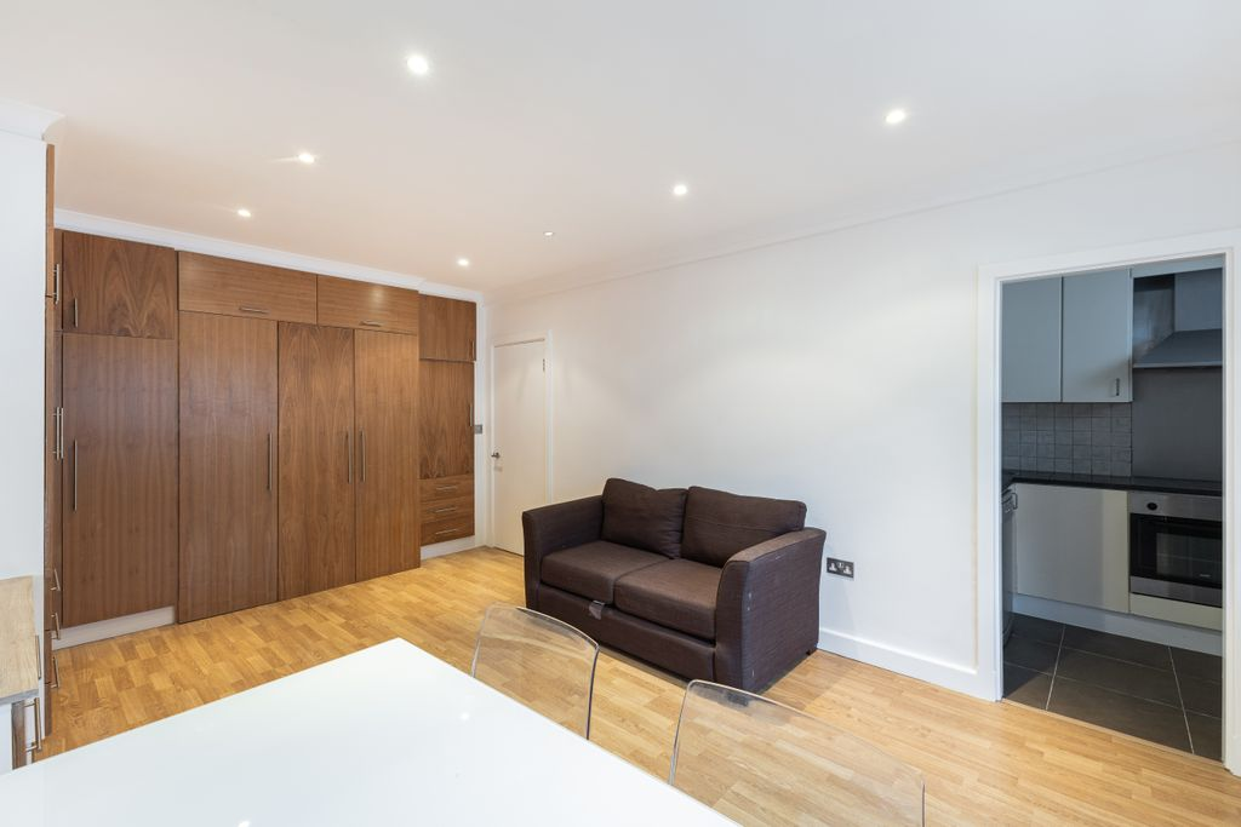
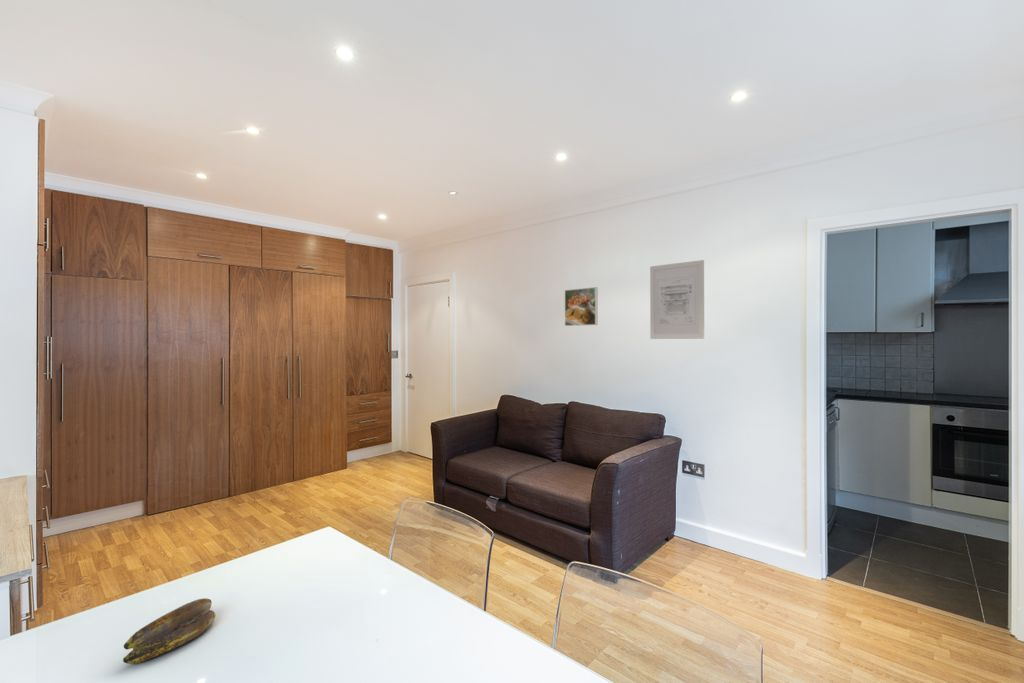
+ wall art (676, 301)
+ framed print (580, 307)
+ banana (180, 620)
